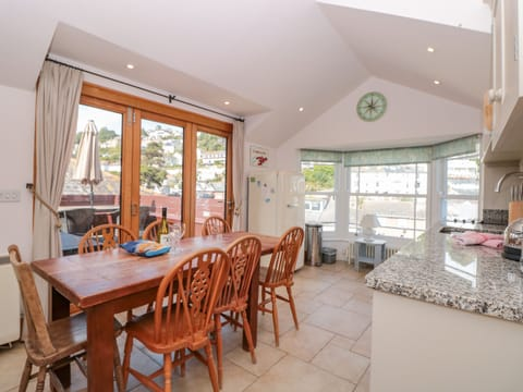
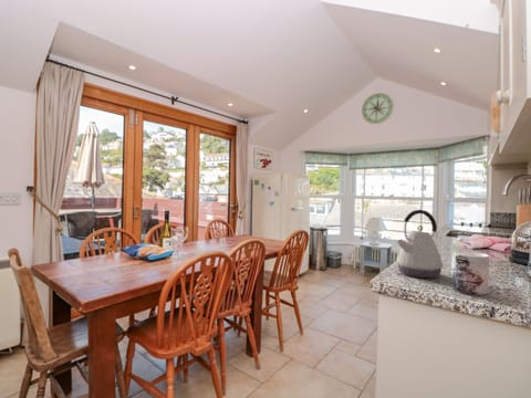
+ kettle (418, 241)
+ mug (466, 271)
